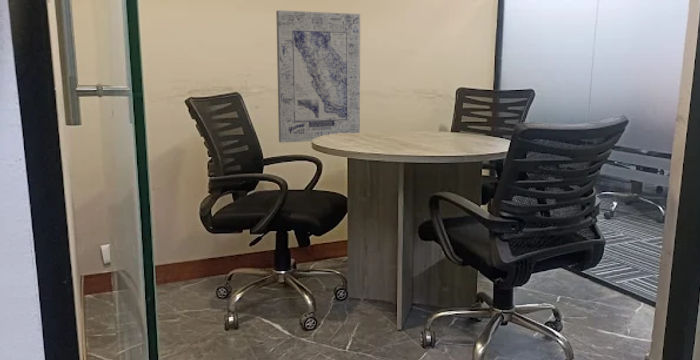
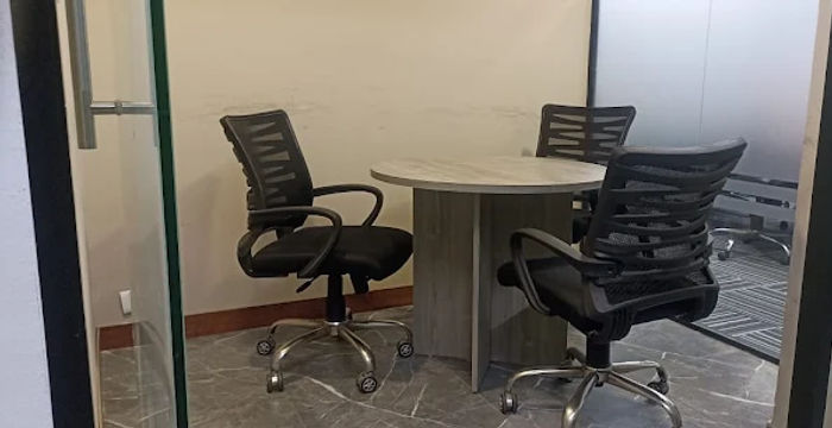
- wall art (319, 77)
